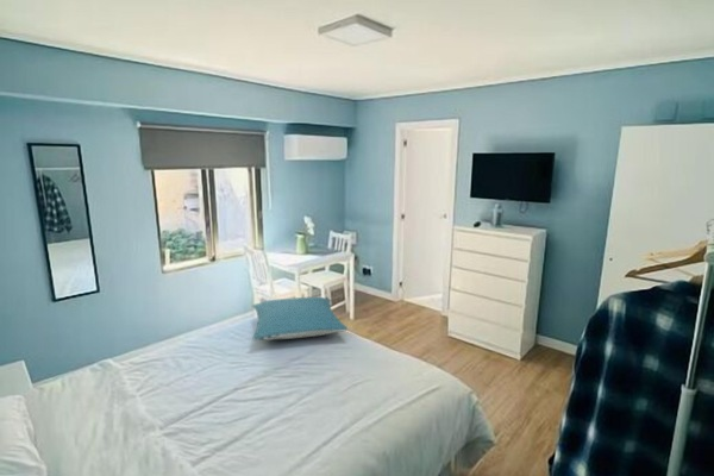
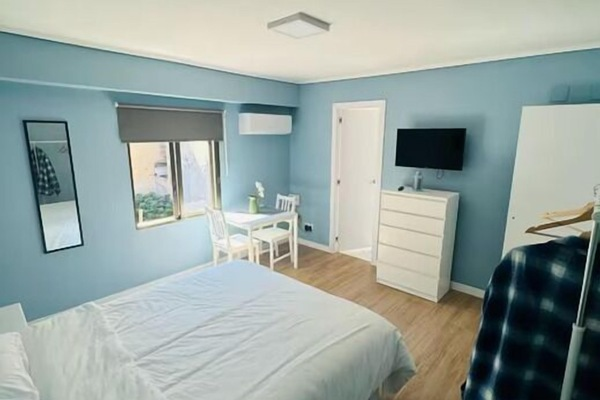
- pillow (296, 317)
